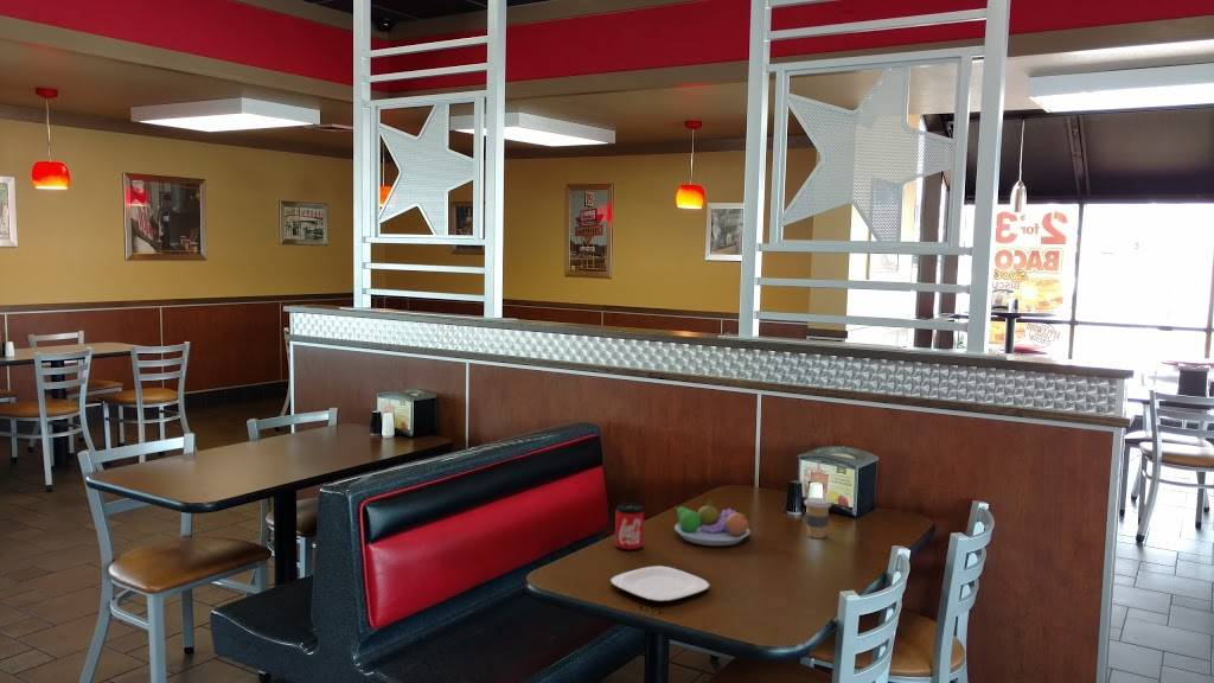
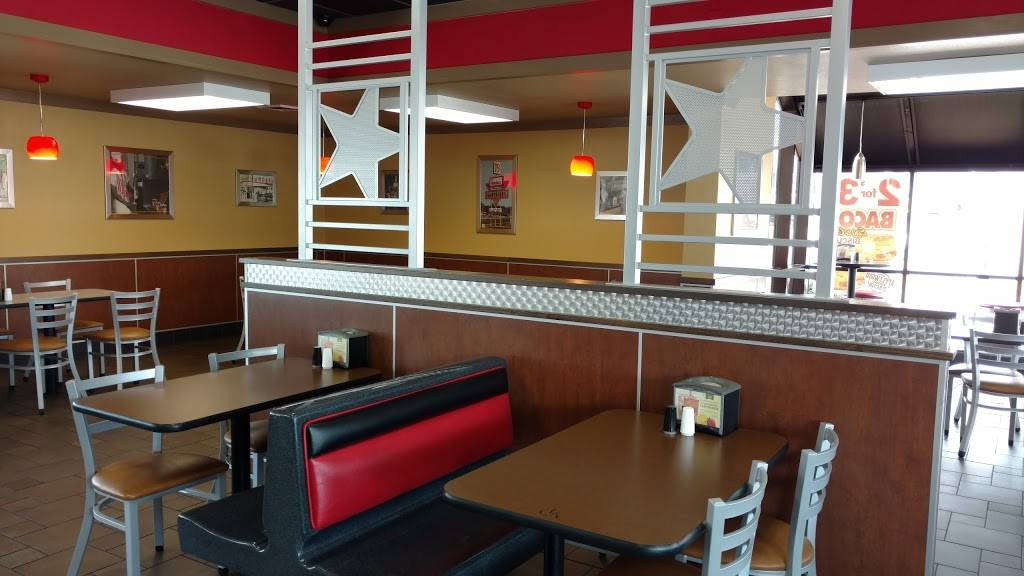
- fruit bowl (709, 521)
- plate (659, 585)
- coffee cup (817, 517)
- can (628, 525)
